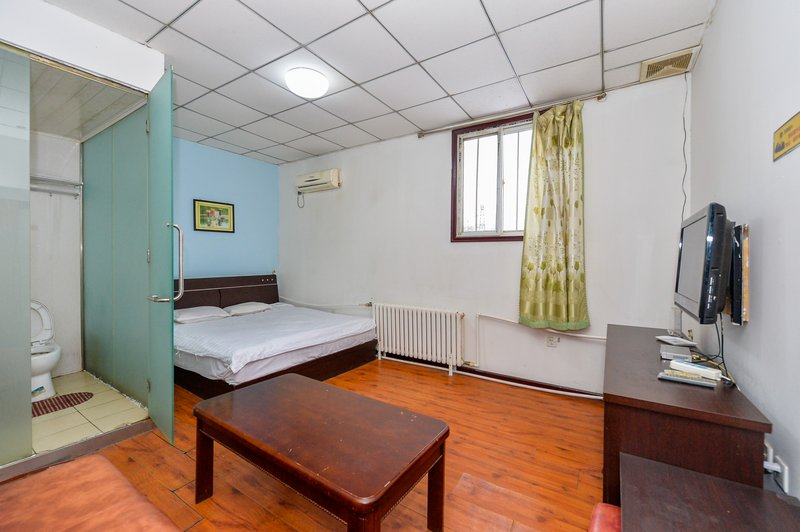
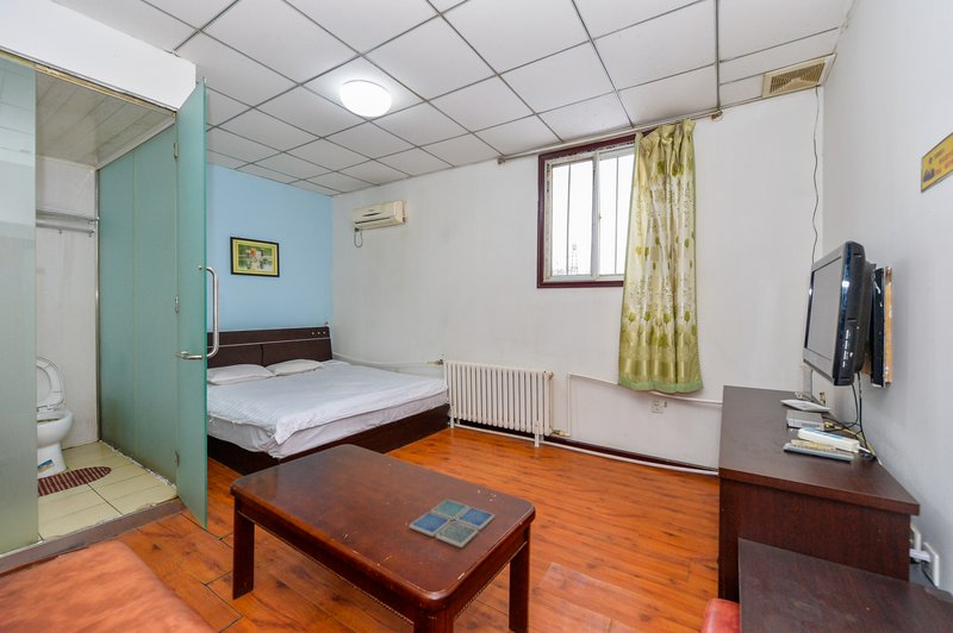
+ drink coaster (453, 520)
